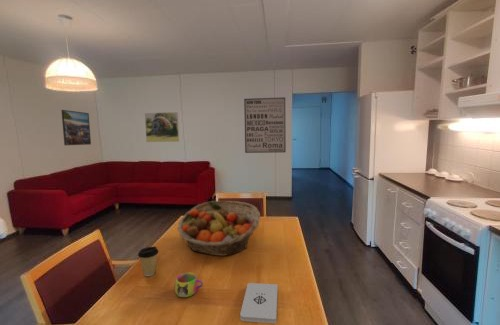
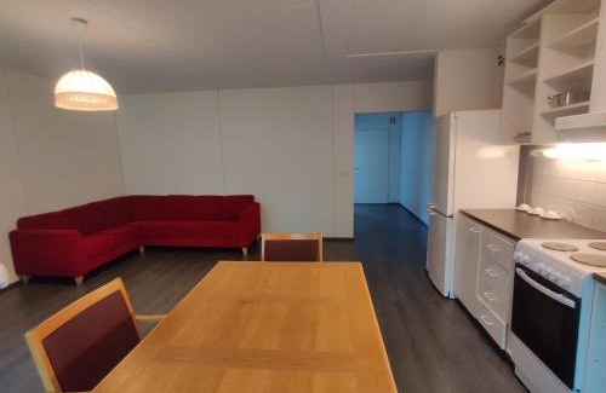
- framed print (77, 128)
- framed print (161, 127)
- mug (189, 284)
- coffee cup (148, 261)
- fruit basket (218, 225)
- notepad (260, 300)
- wall art (264, 125)
